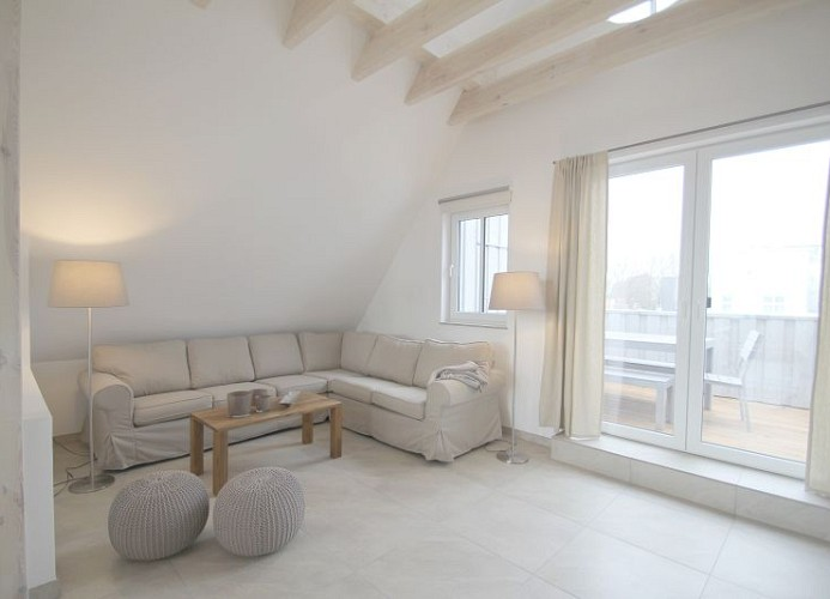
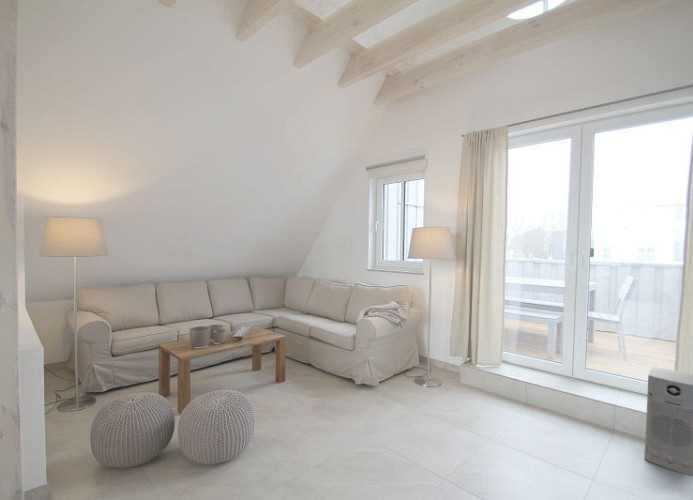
+ air purifier (672, 417)
